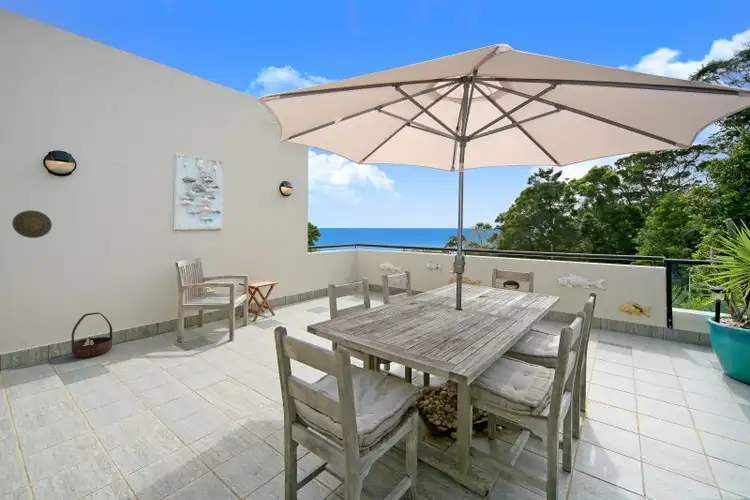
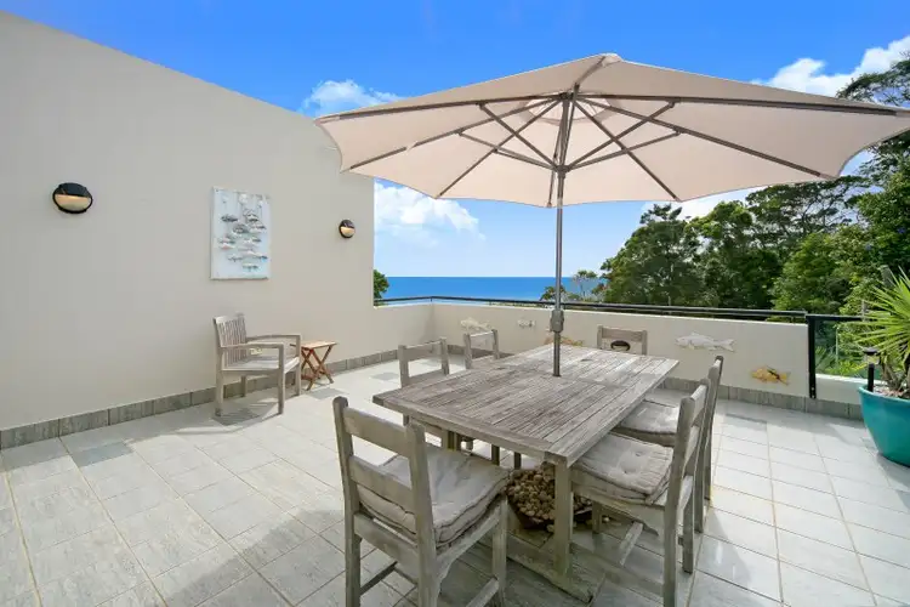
- decorative plate (32, 224)
- basket (92, 338)
